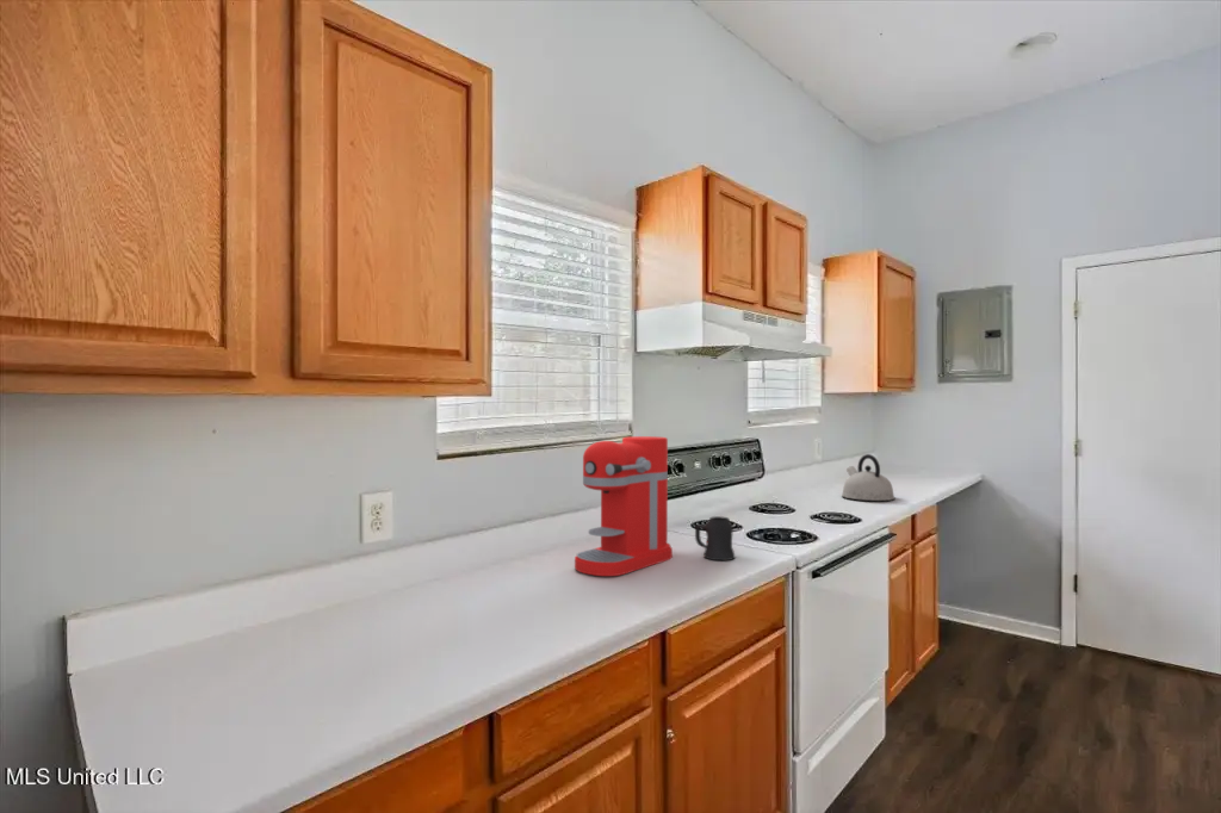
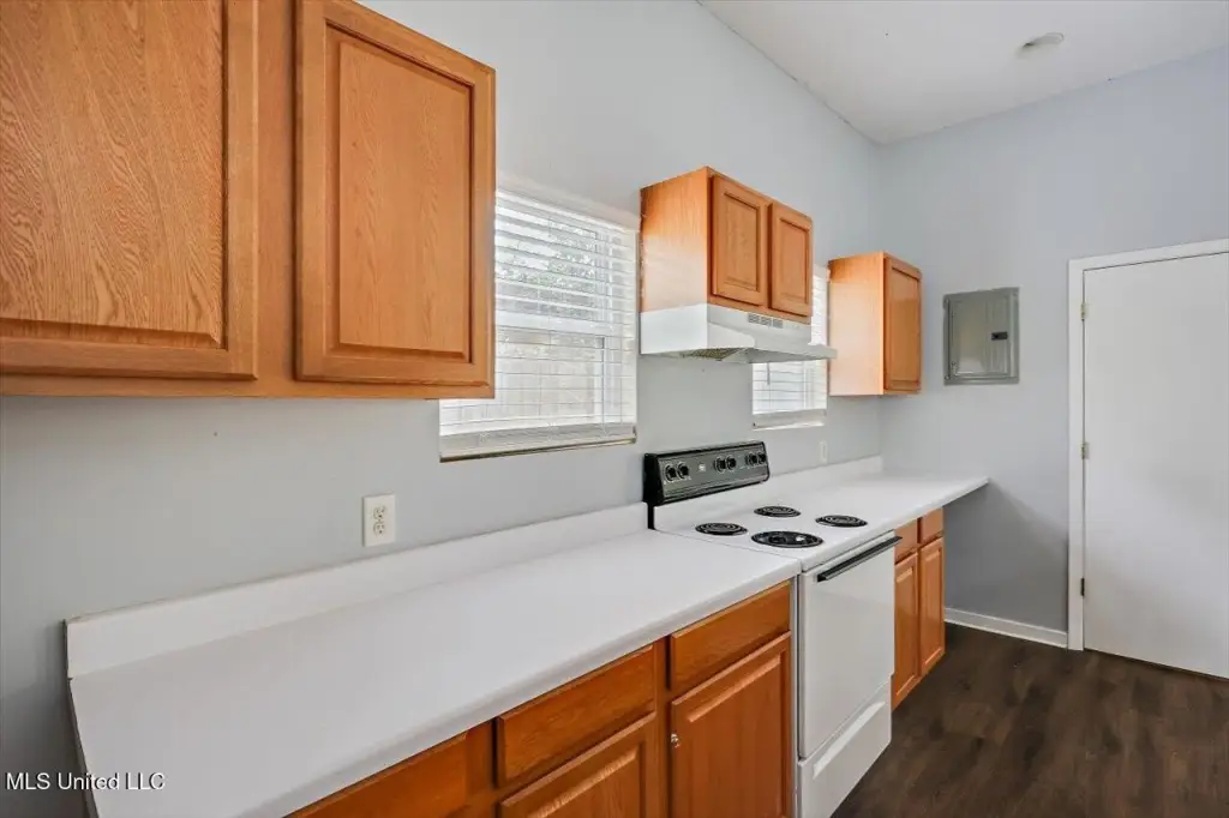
- coffee maker (625, 501)
- mug (714, 536)
- kettle (866, 474)
